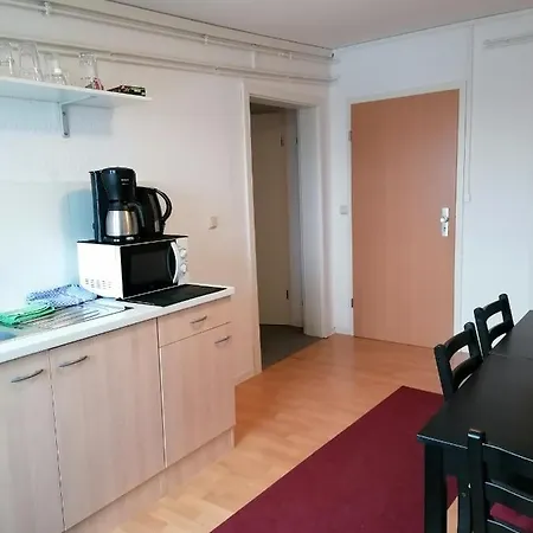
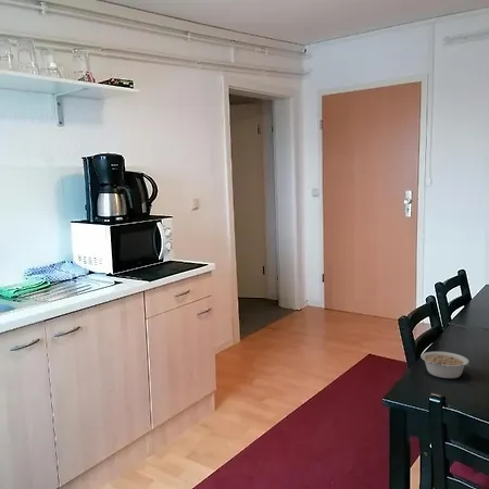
+ legume (446, 364)
